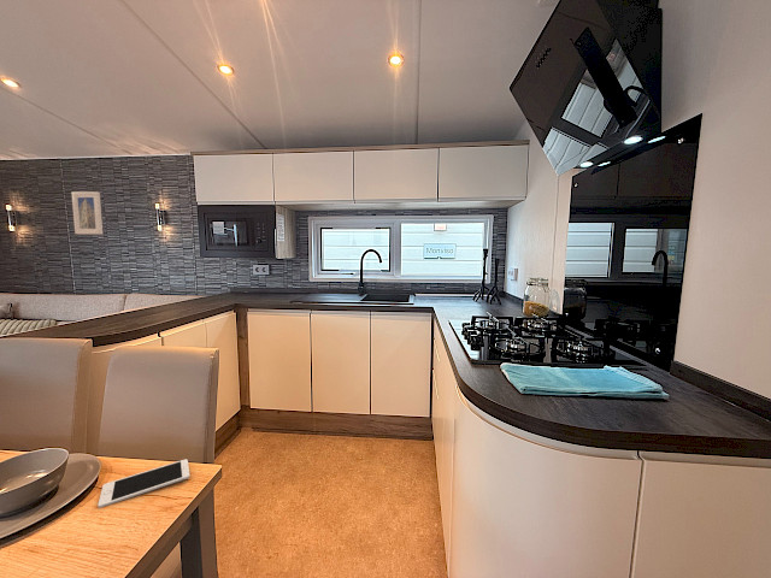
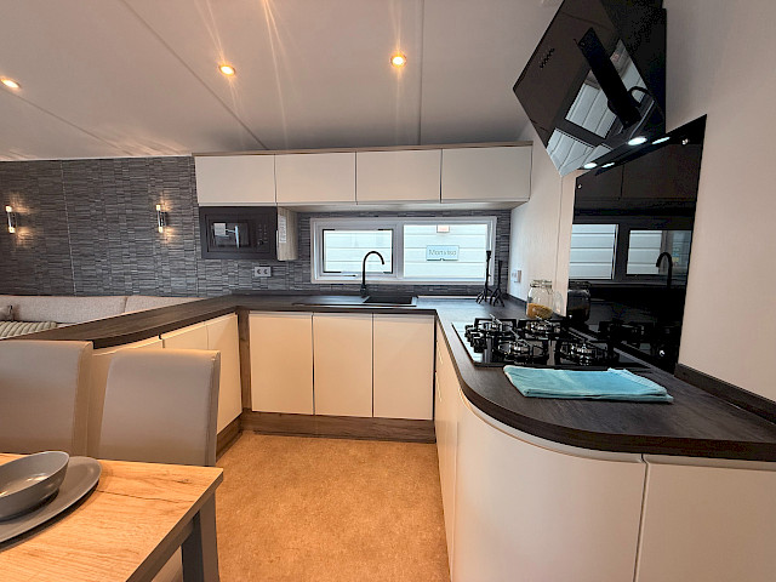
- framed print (87, 213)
- cell phone (147, 480)
